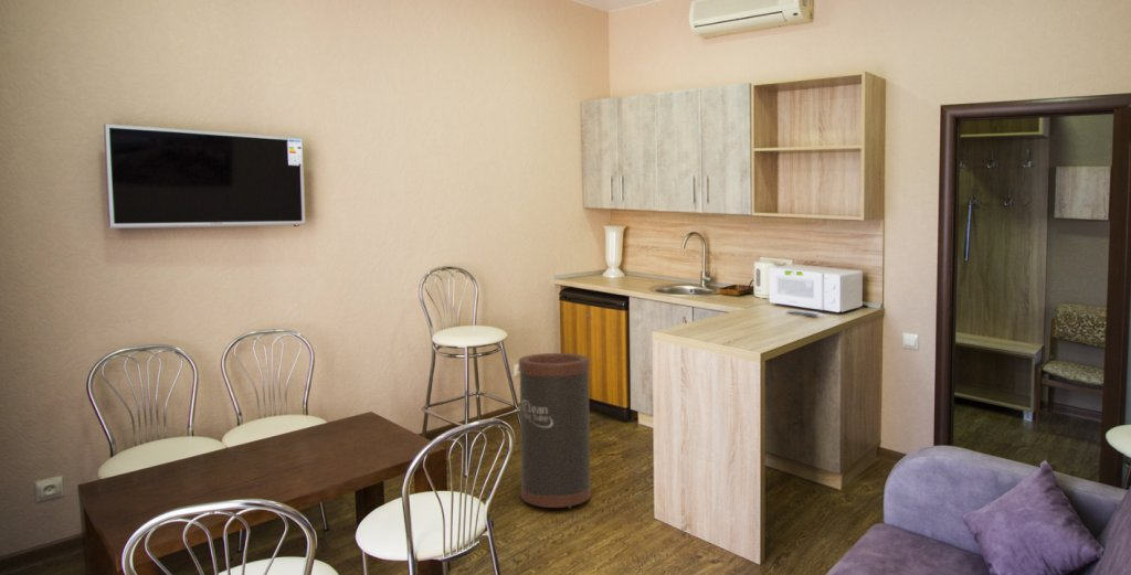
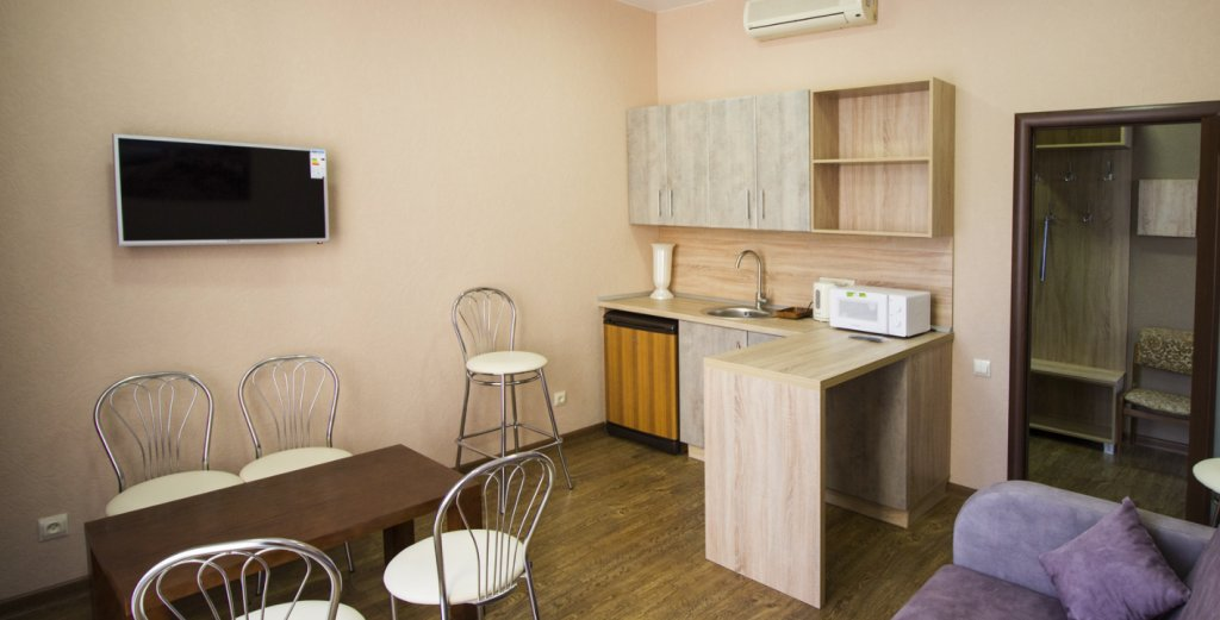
- trash can (554, 428)
